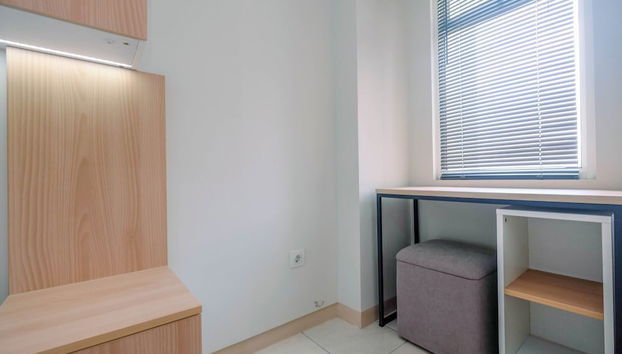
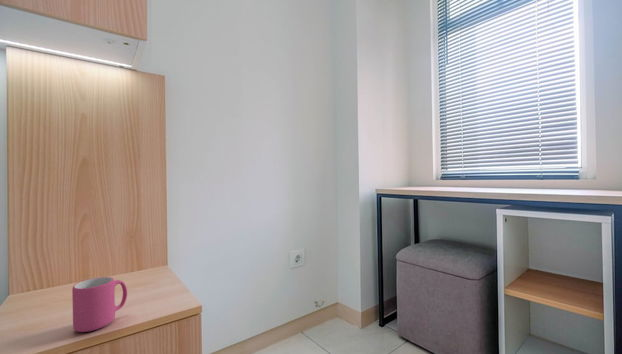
+ mug (102, 301)
